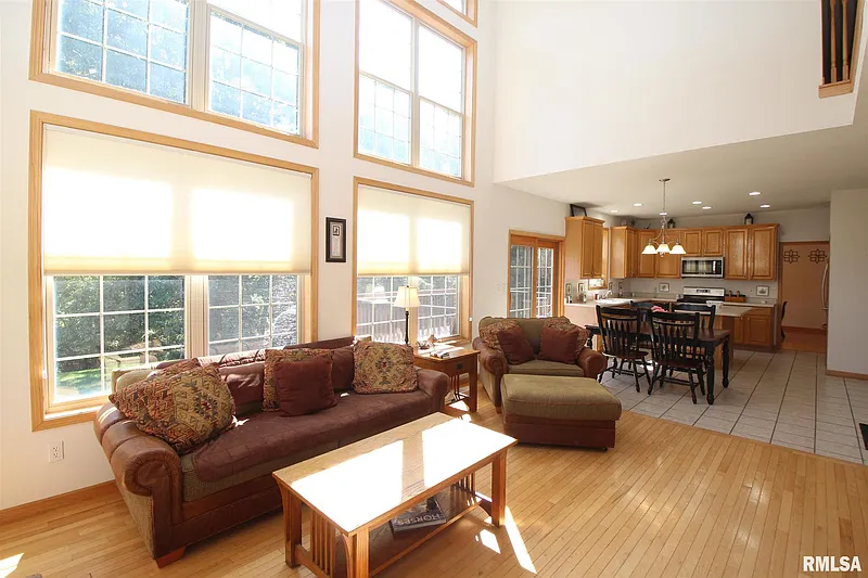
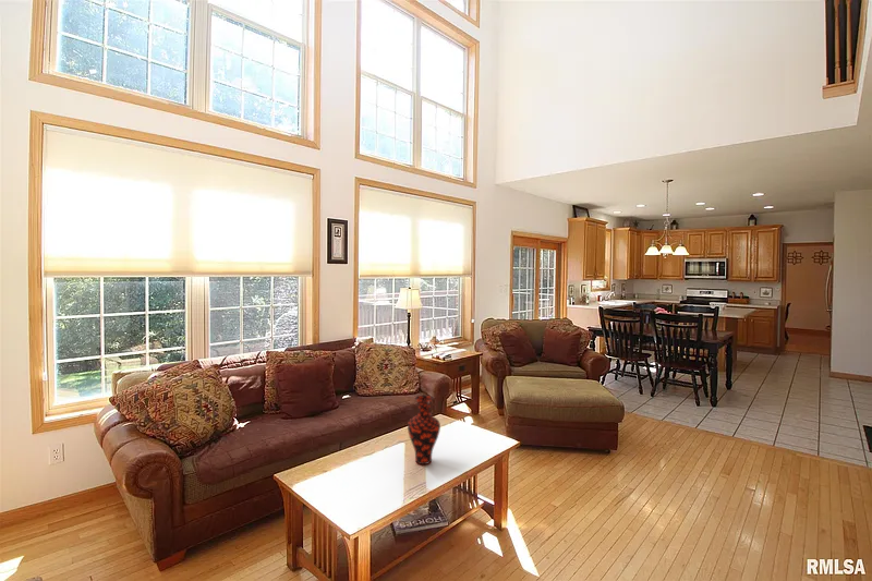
+ vase (423, 429)
